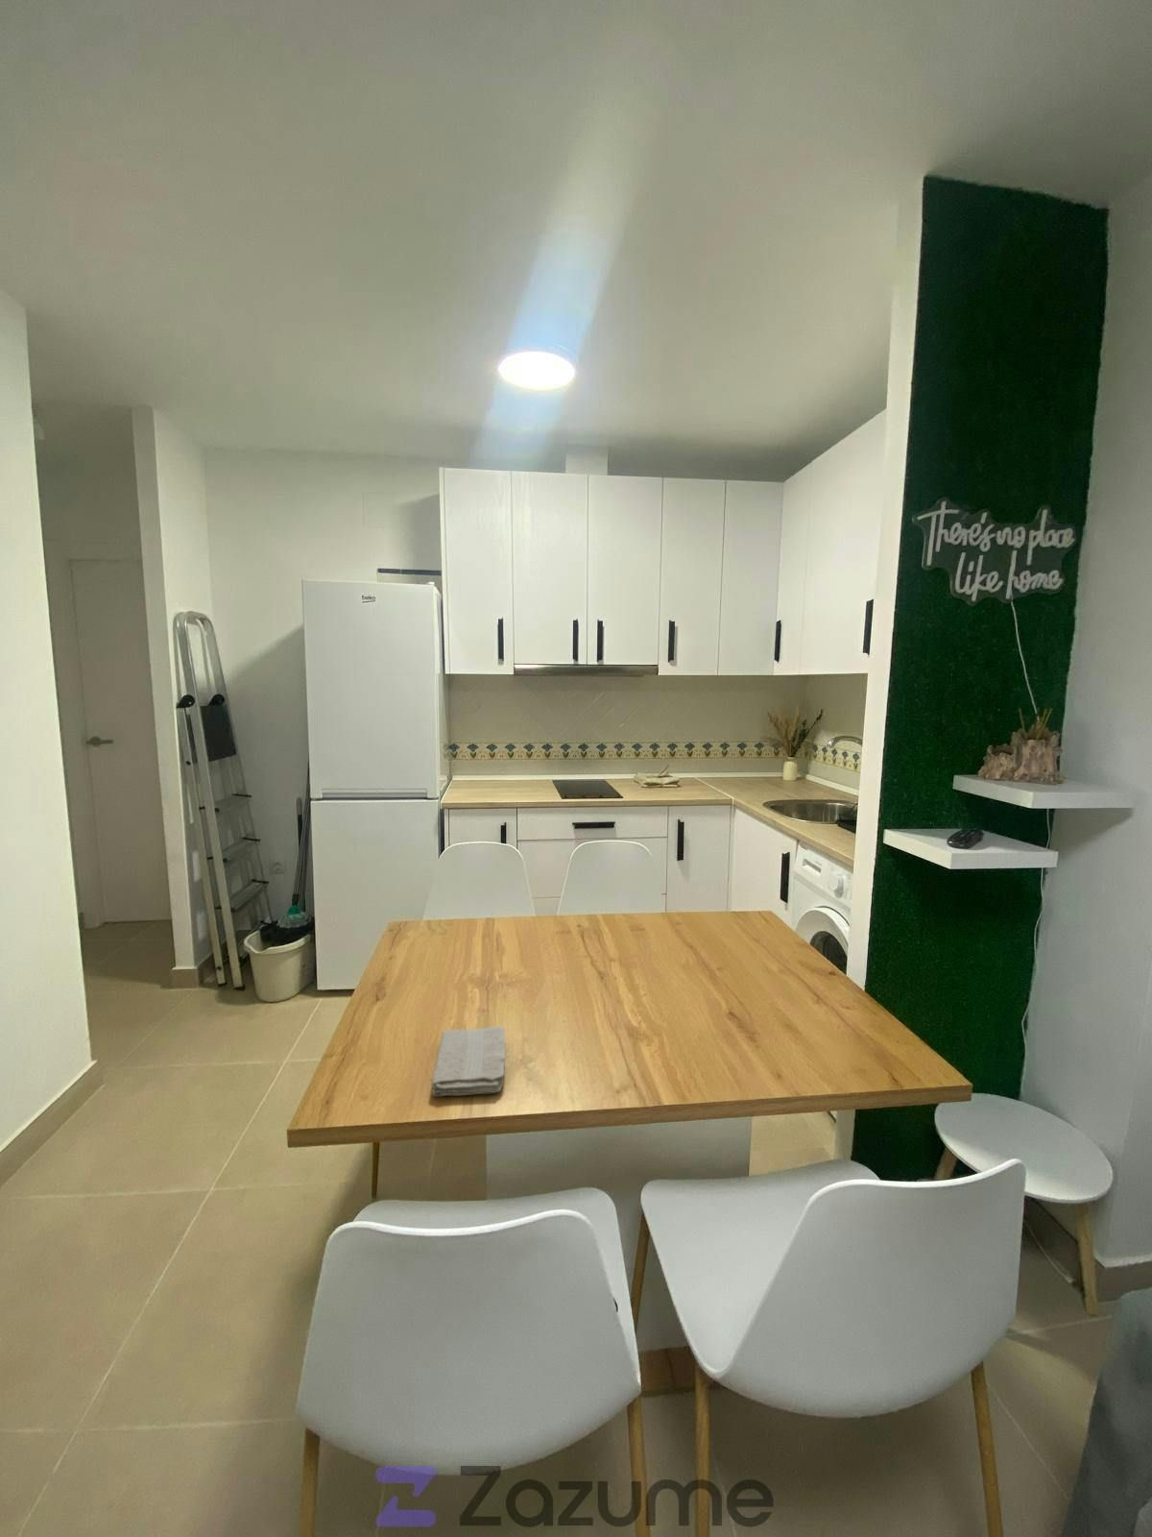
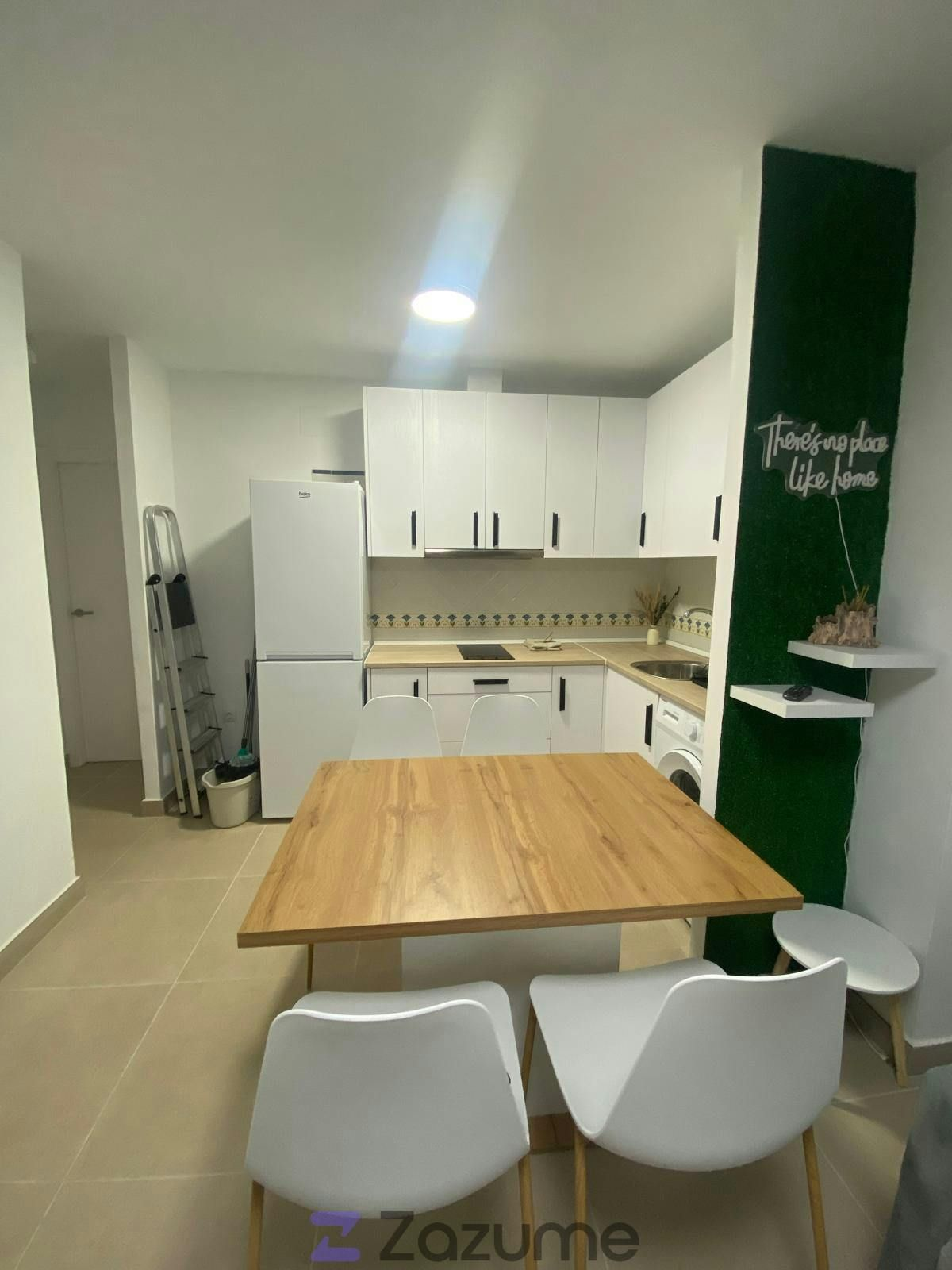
- washcloth (471, 1057)
